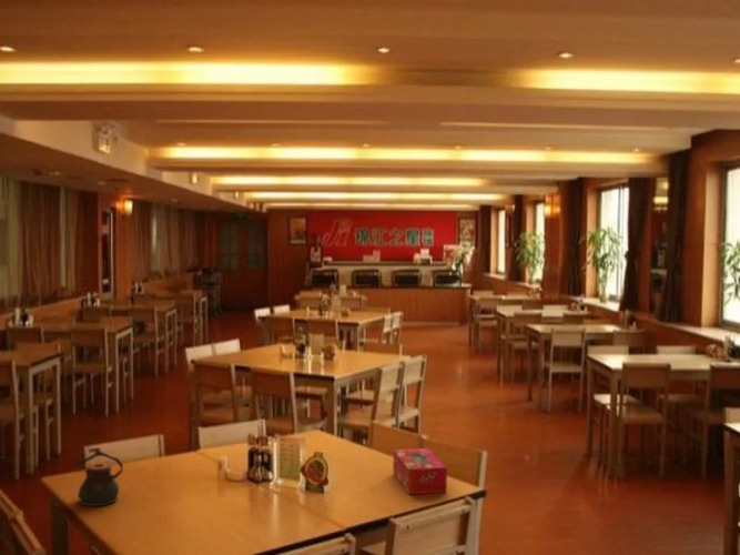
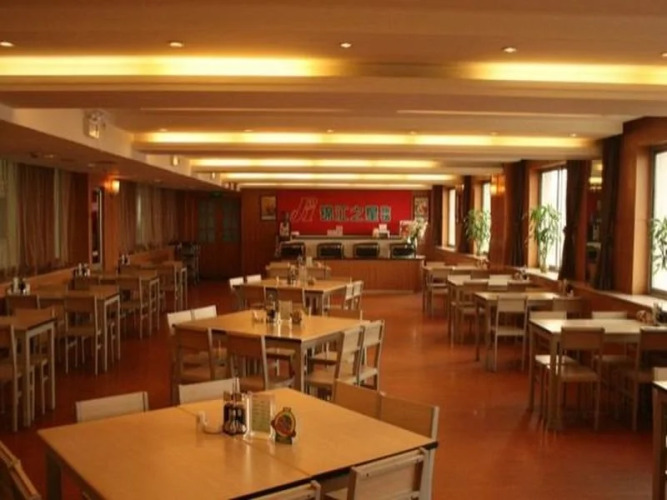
- teapot (100, 474)
- tissue box (418, 470)
